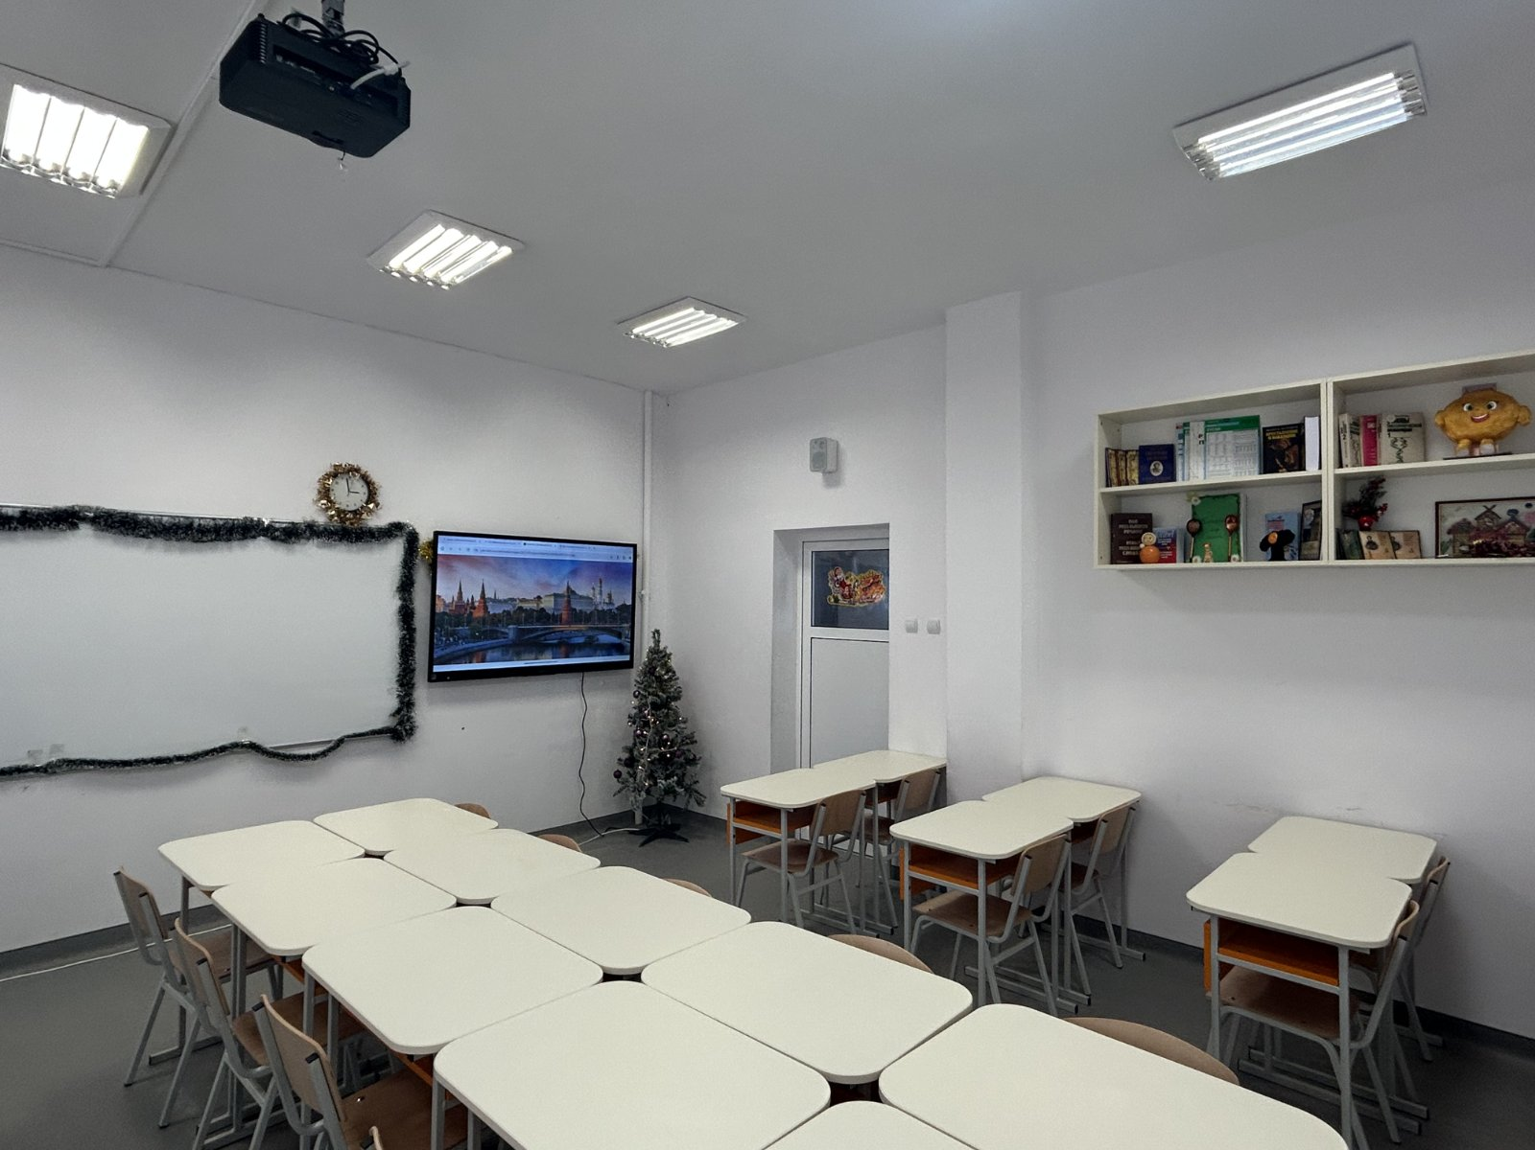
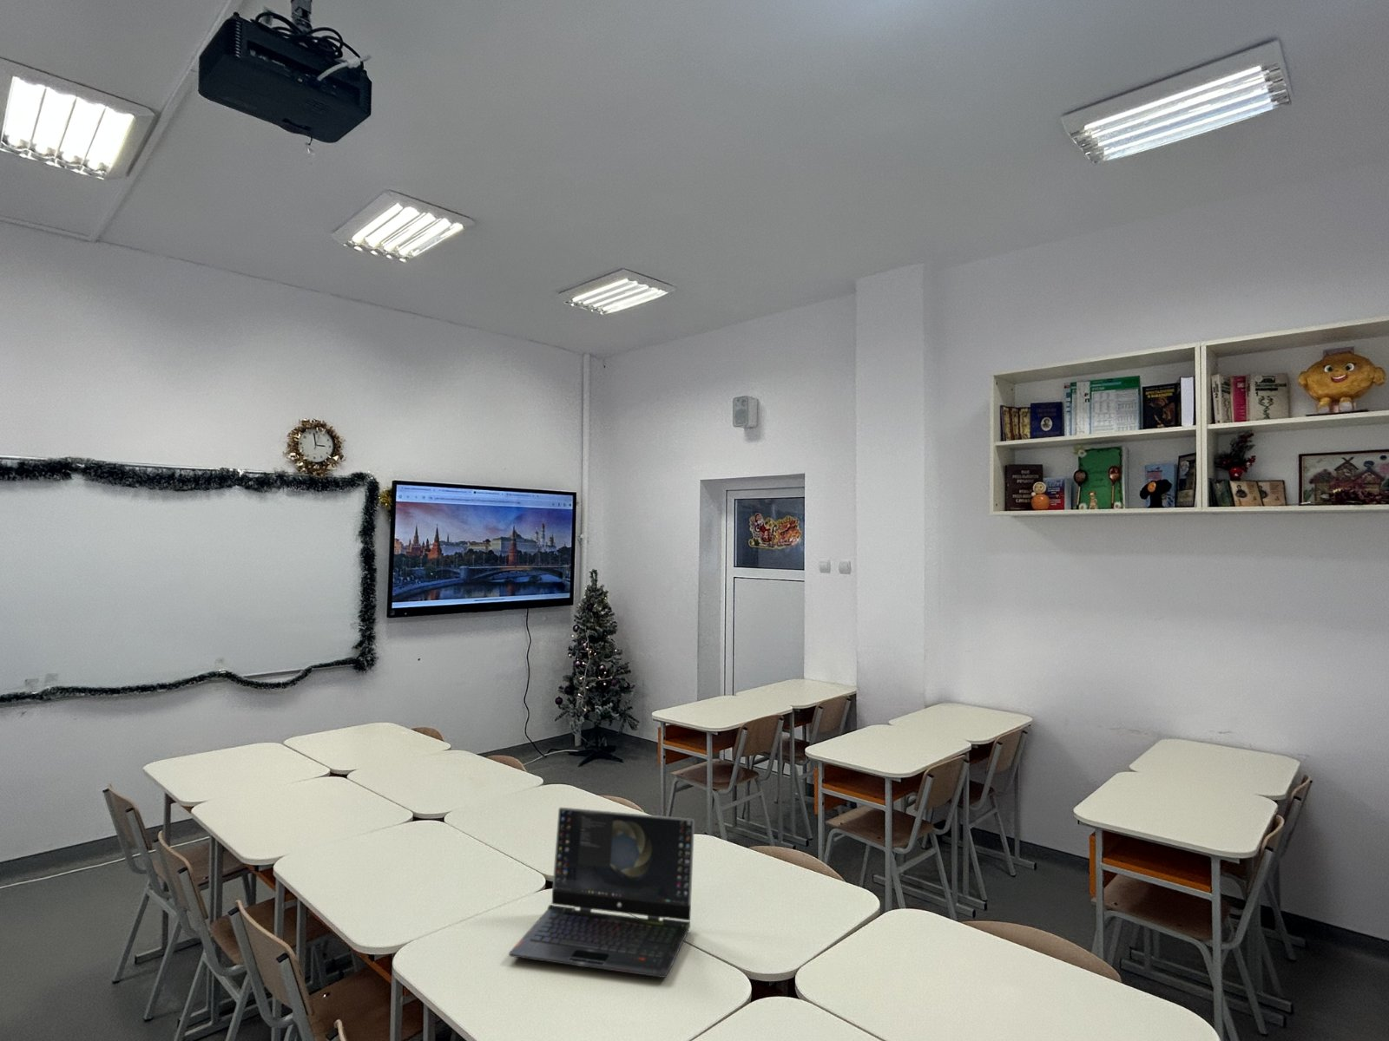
+ laptop computer (606, 886)
